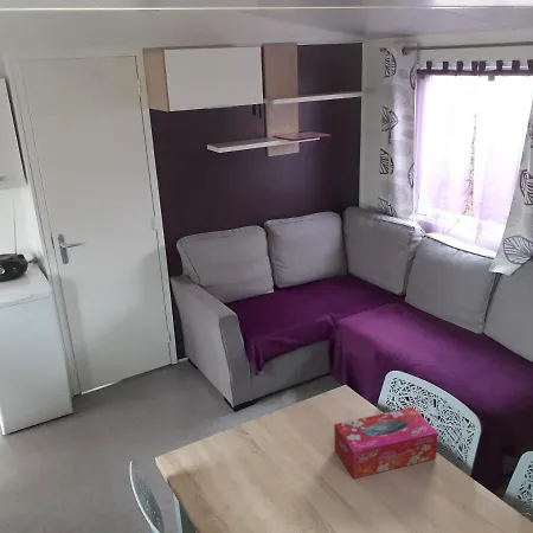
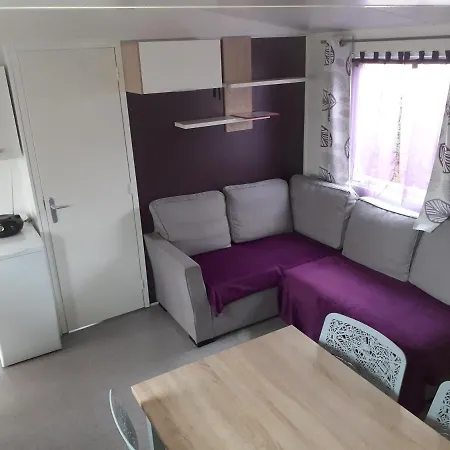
- tissue box (384, 441)
